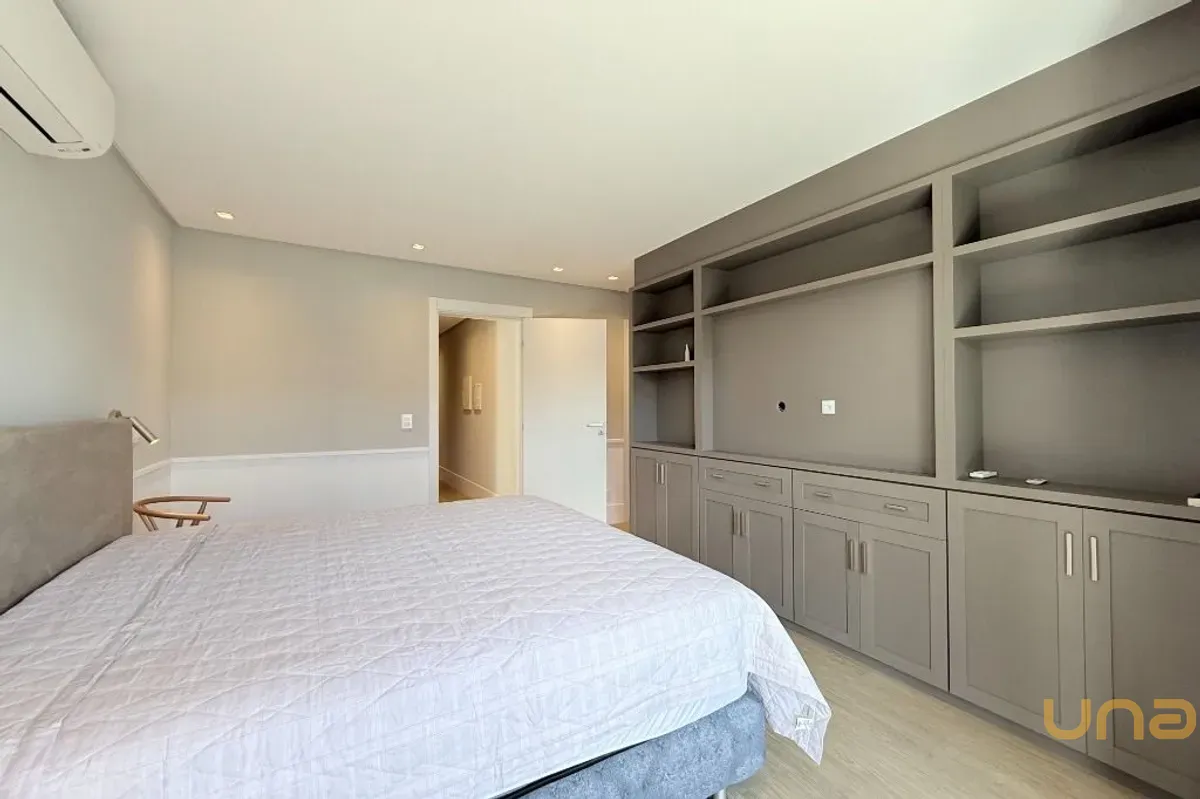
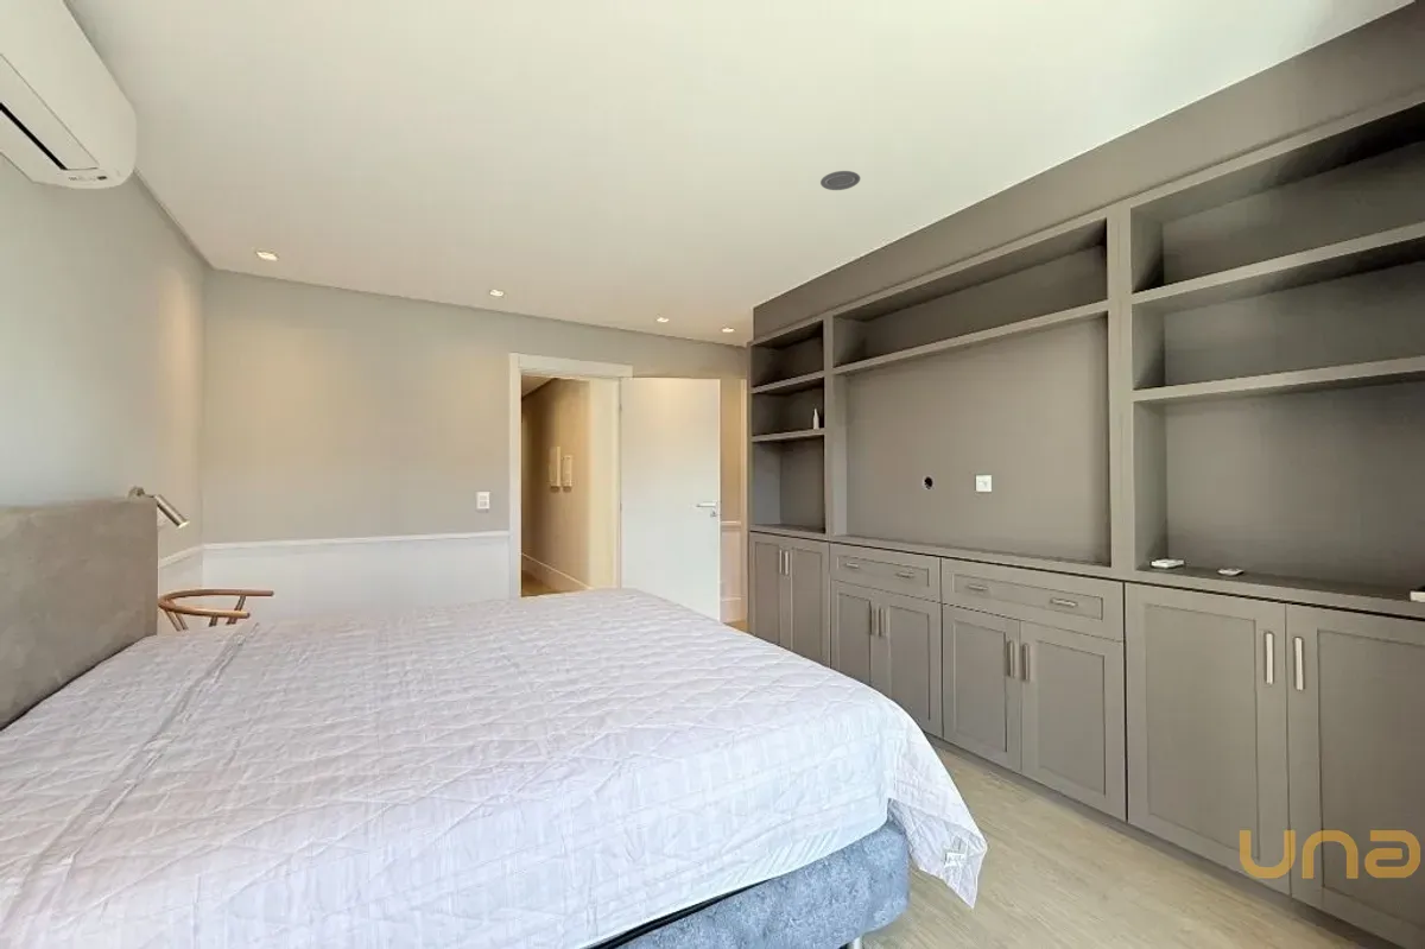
+ recessed light (840, 178)
